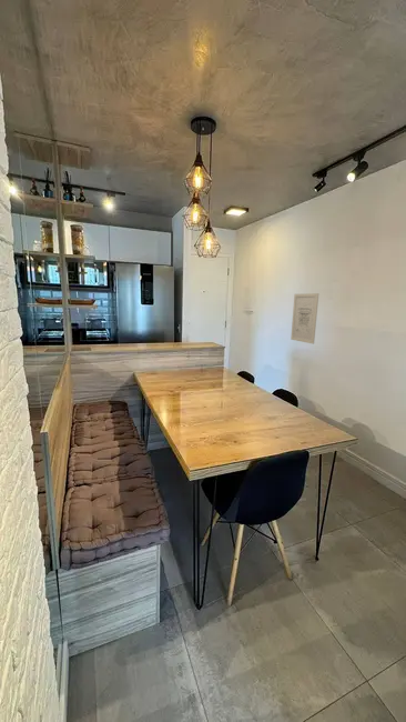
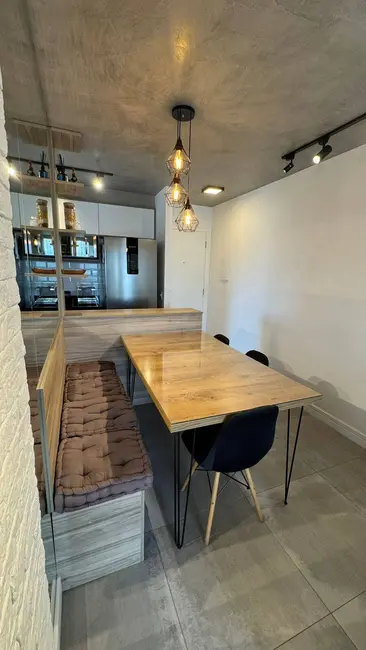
- wall art (304, 318)
